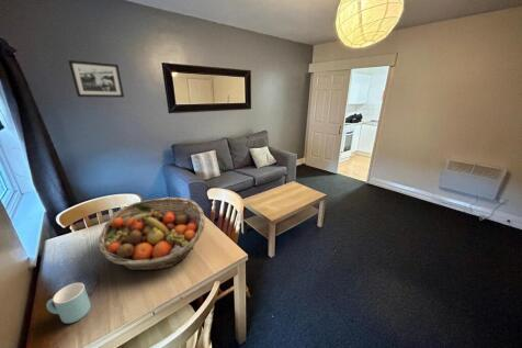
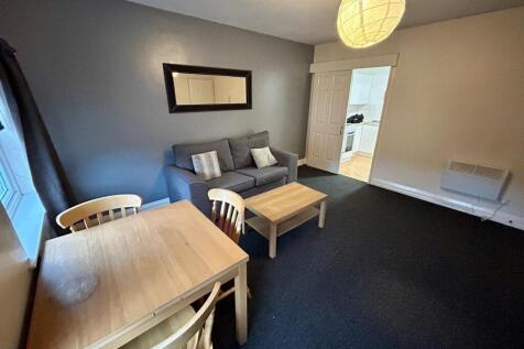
- picture frame (98, 80)
- fruit basket (156, 232)
- mug (67, 303)
